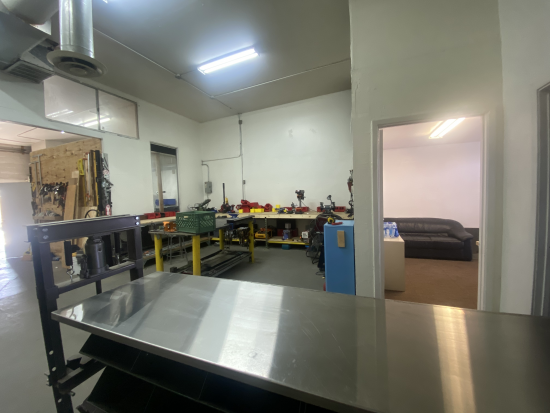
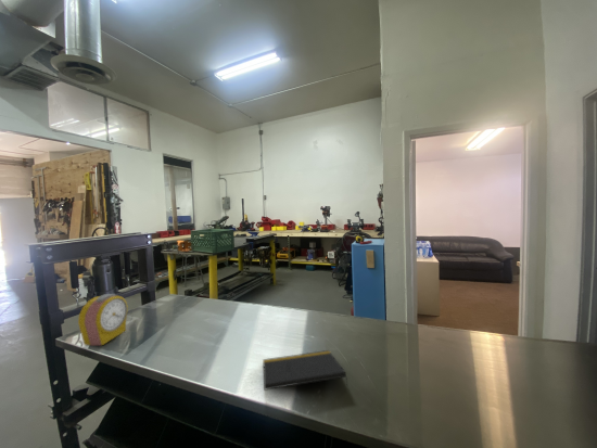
+ alarm clock (105, 316)
+ notepad (301, 367)
